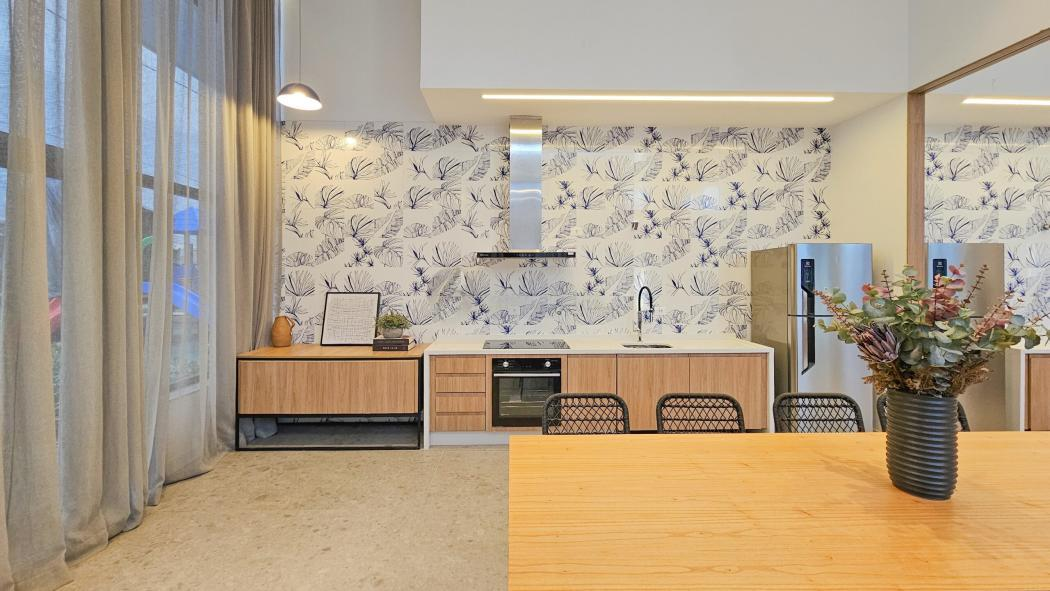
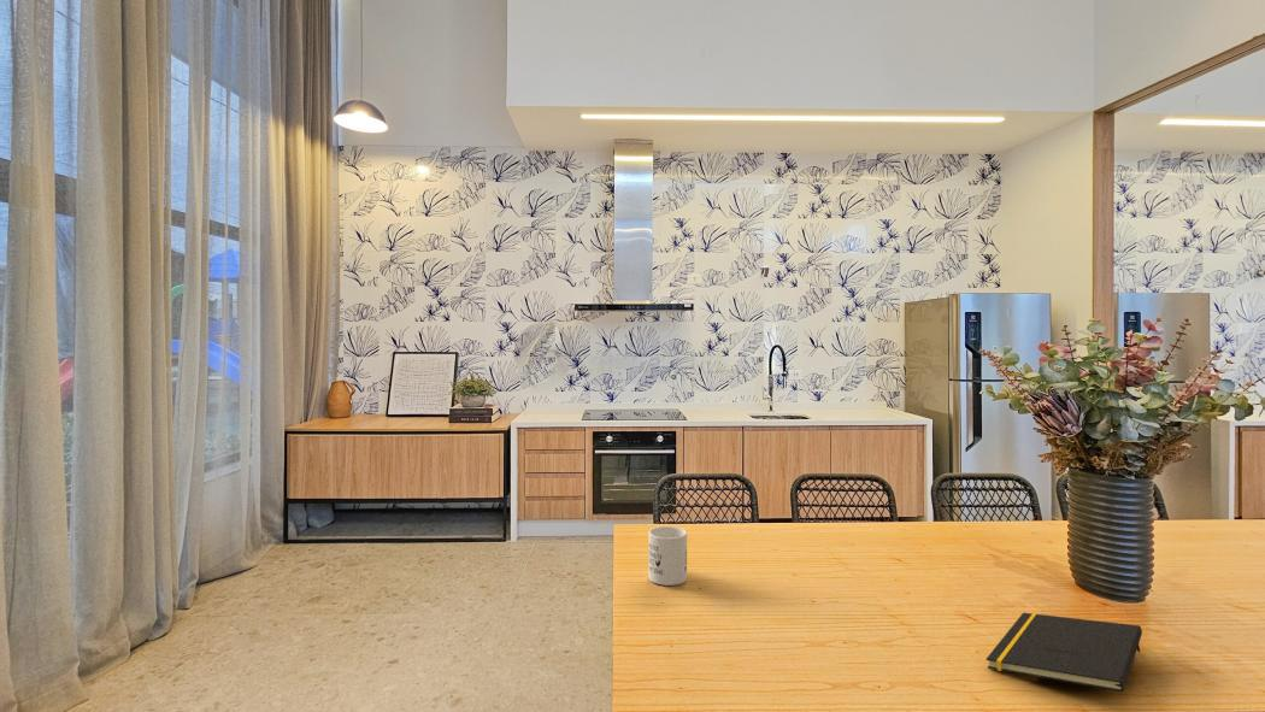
+ notepad (1065, 646)
+ mug (664, 552)
